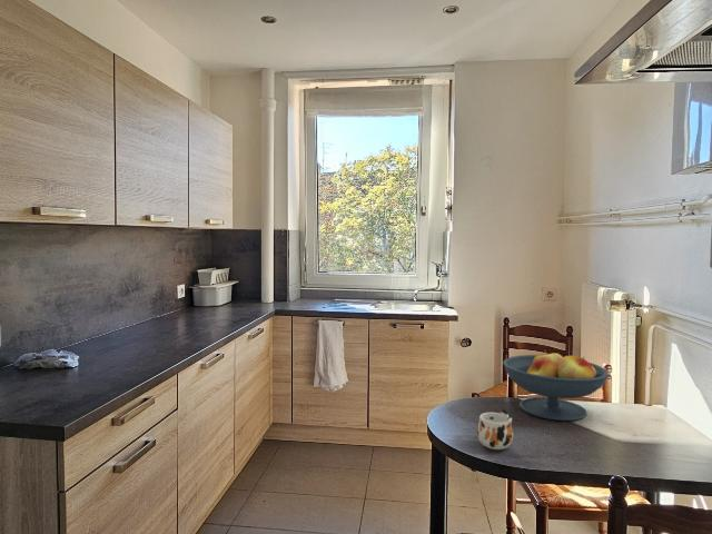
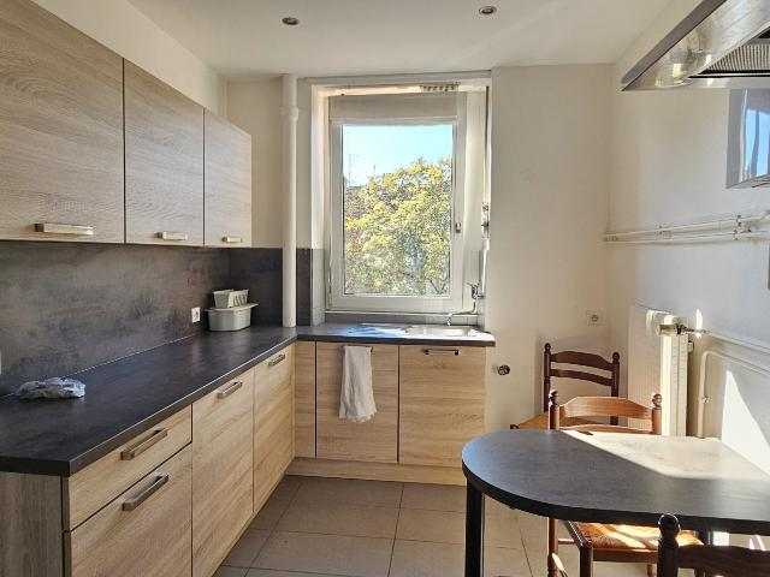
- mug (493, 426)
- fruit bowl (553, 379)
